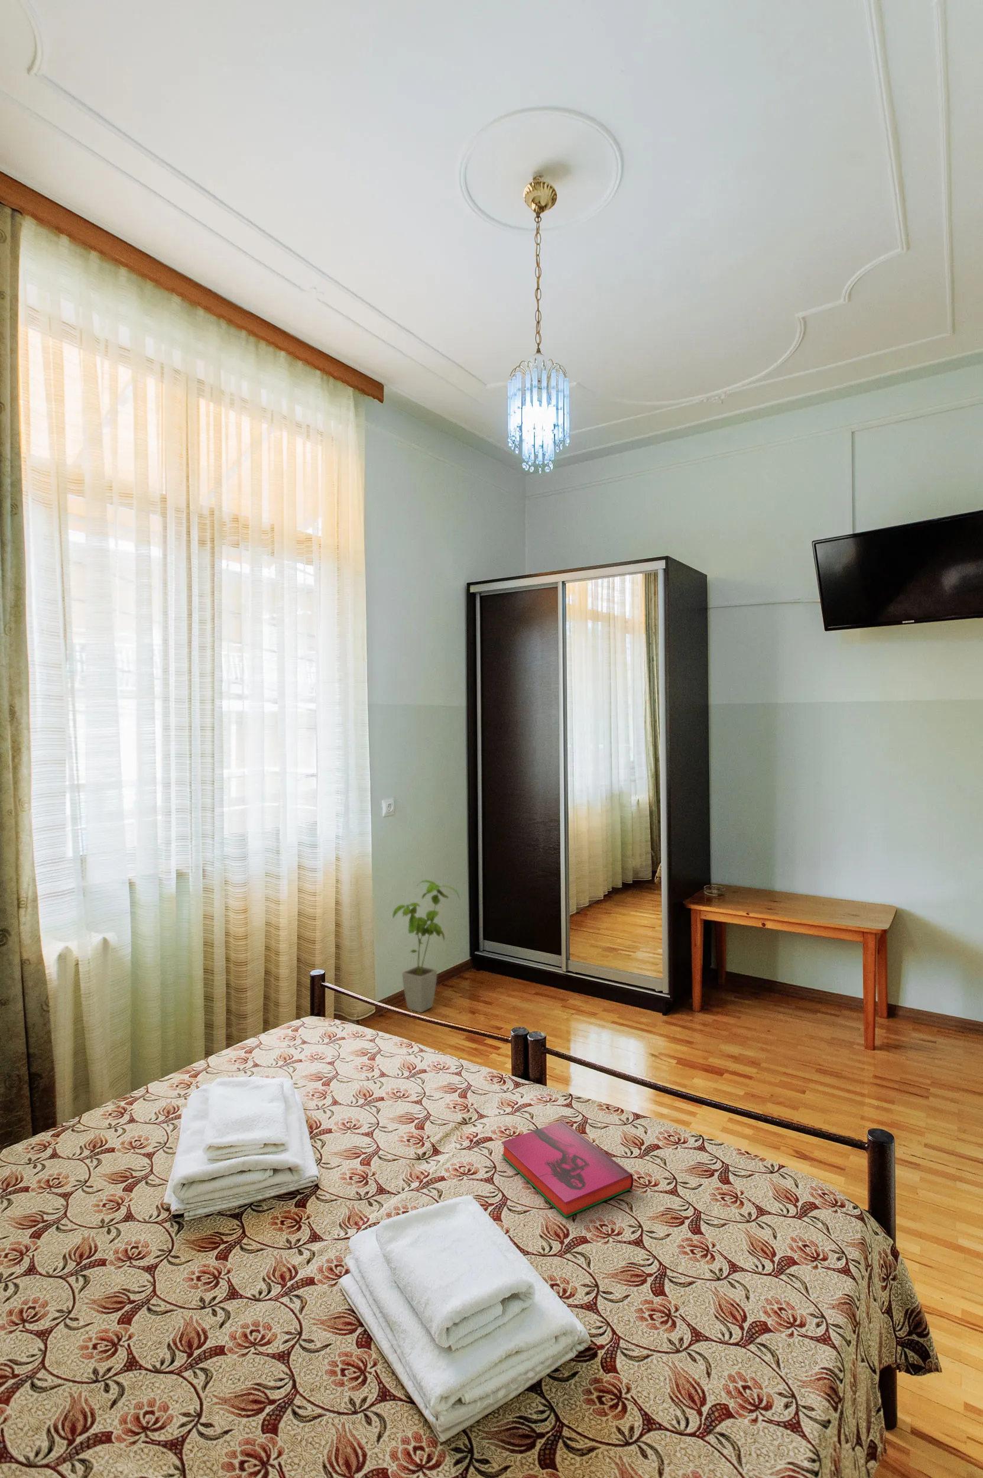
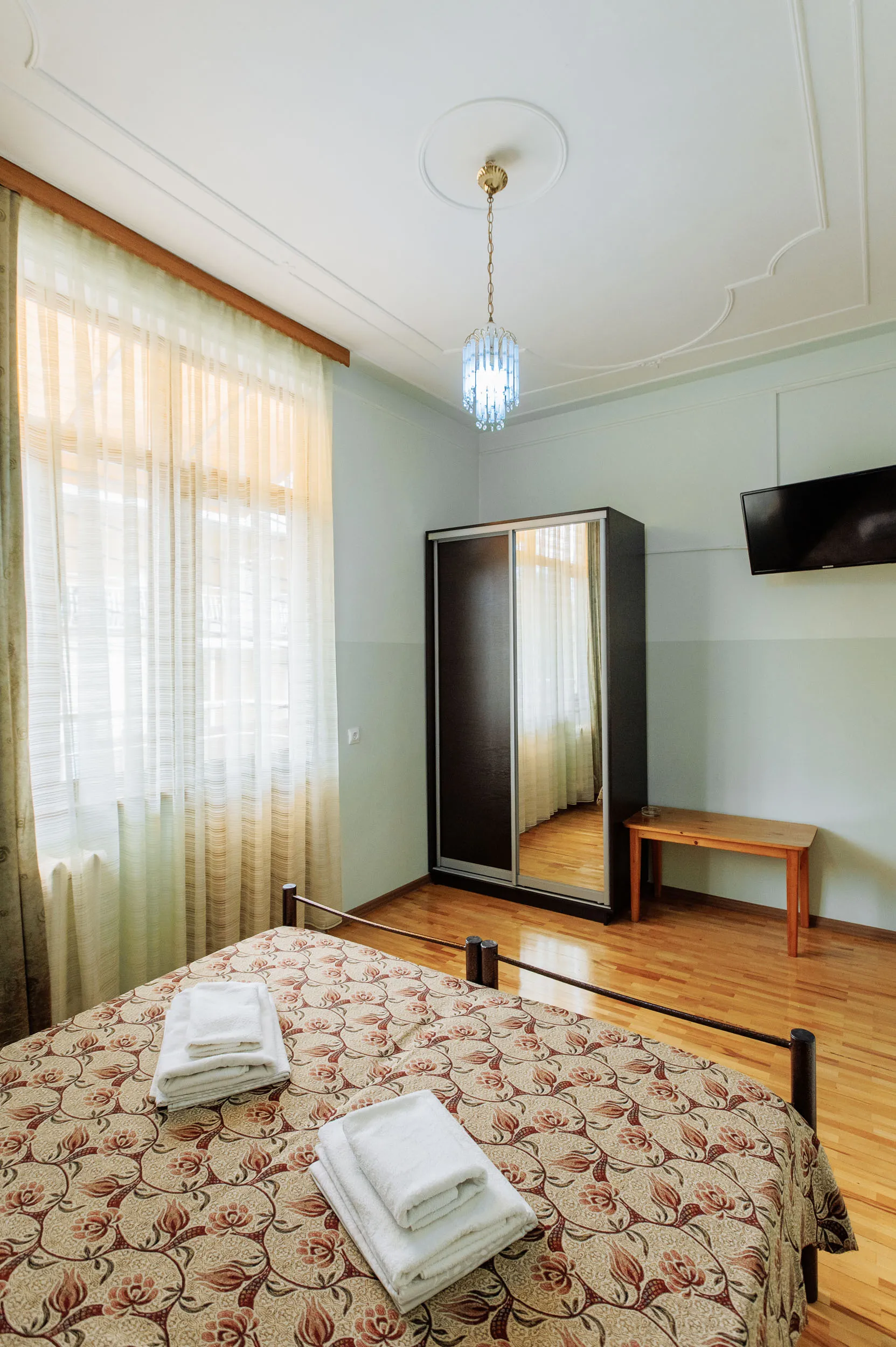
- house plant (428, 943)
- hardback book (565, 1164)
